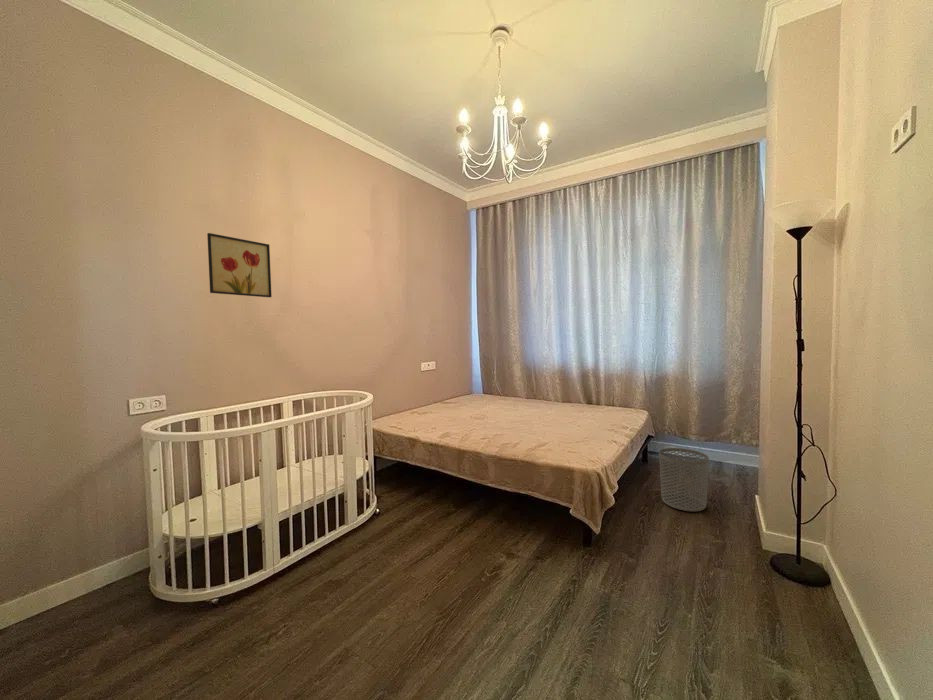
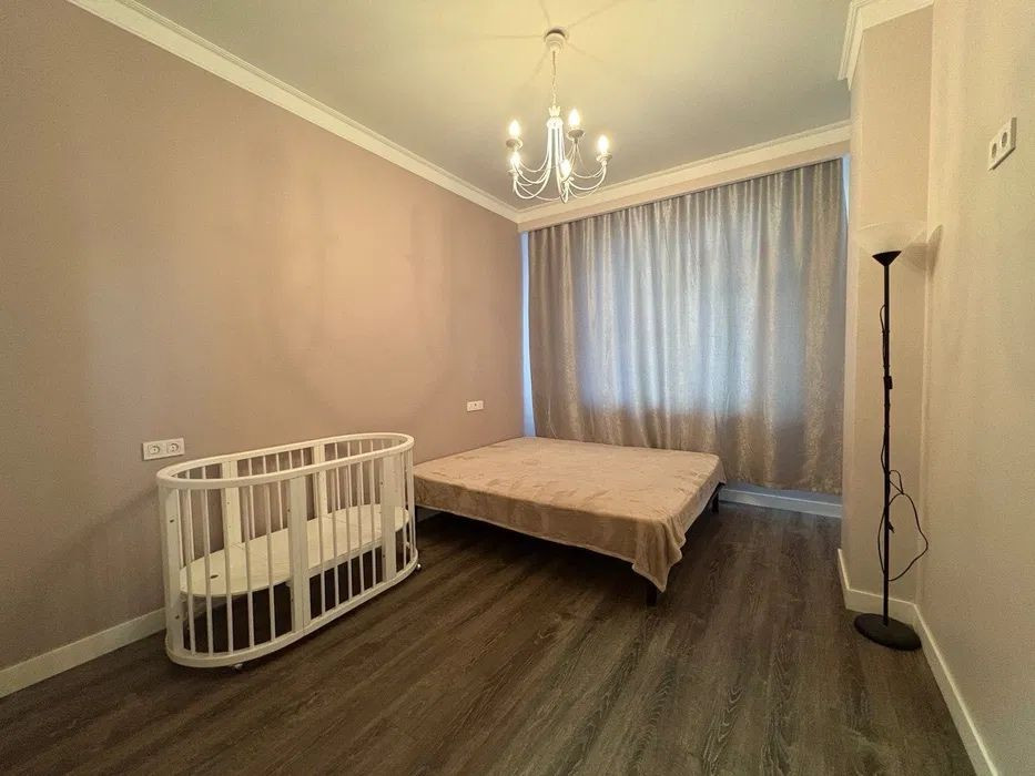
- wall art (240, 267)
- waste bin (683, 479)
